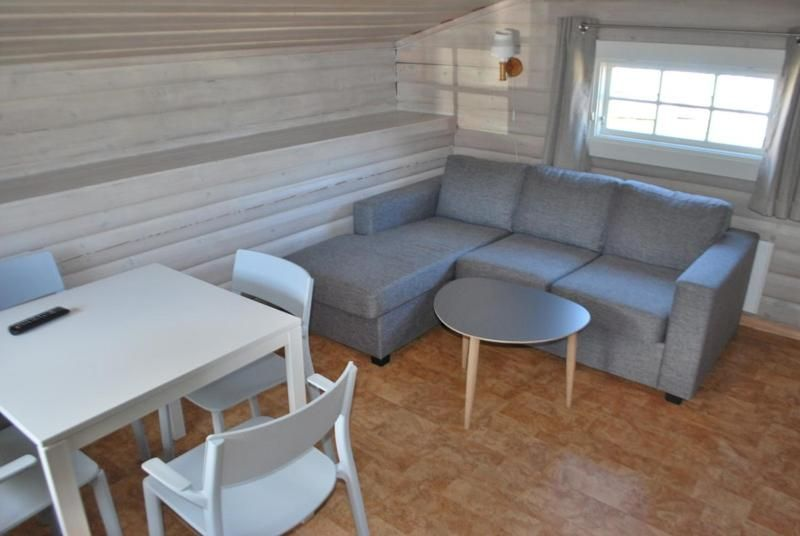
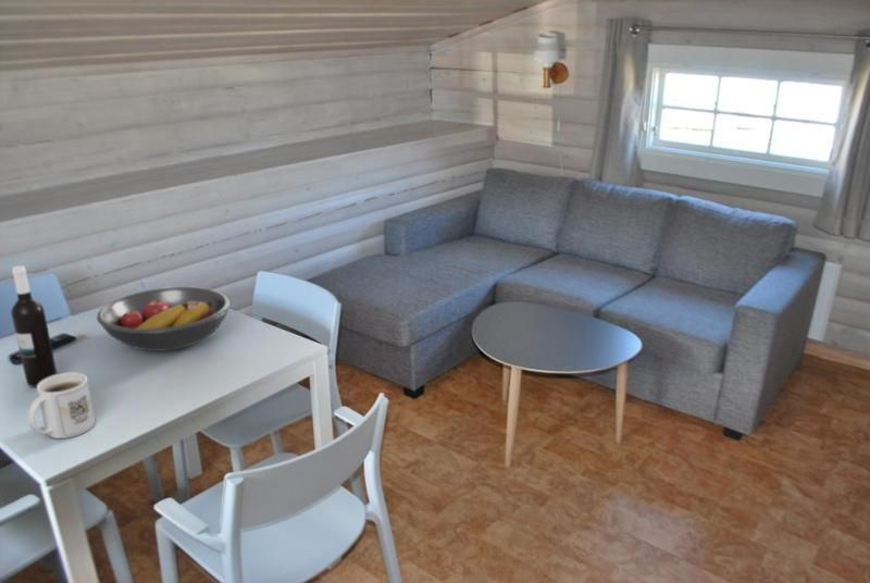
+ mug (61, 406)
+ fruit bowl (166, 319)
+ wine bottle (30, 325)
